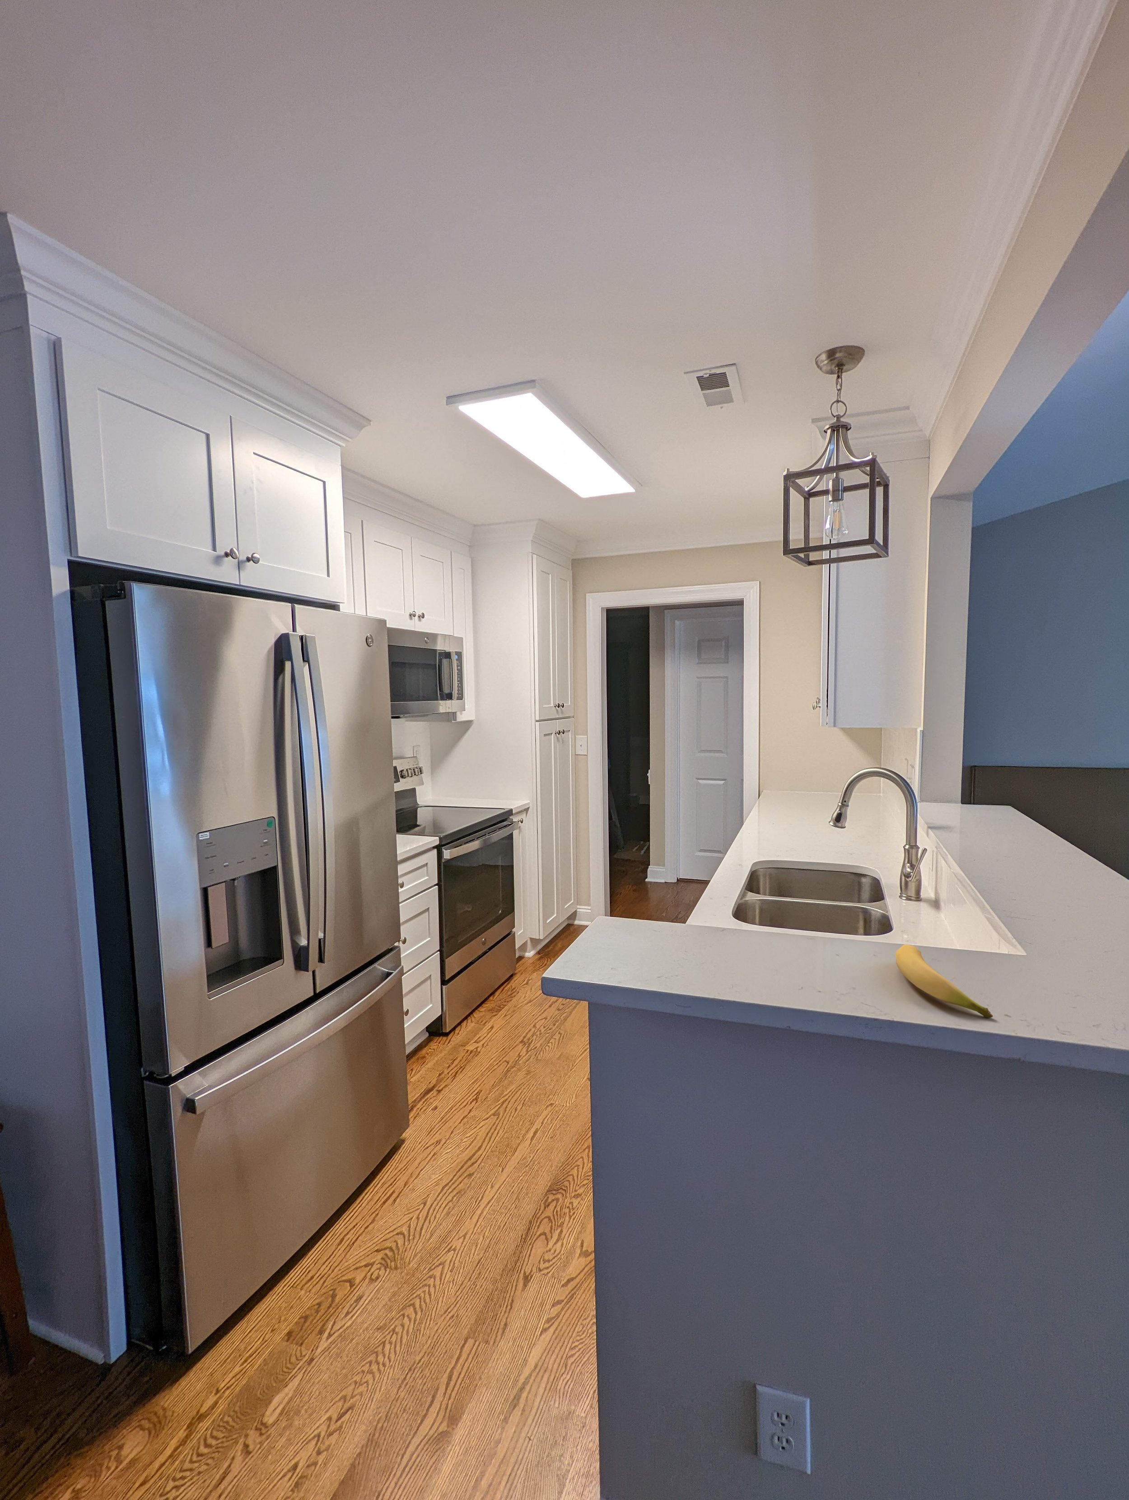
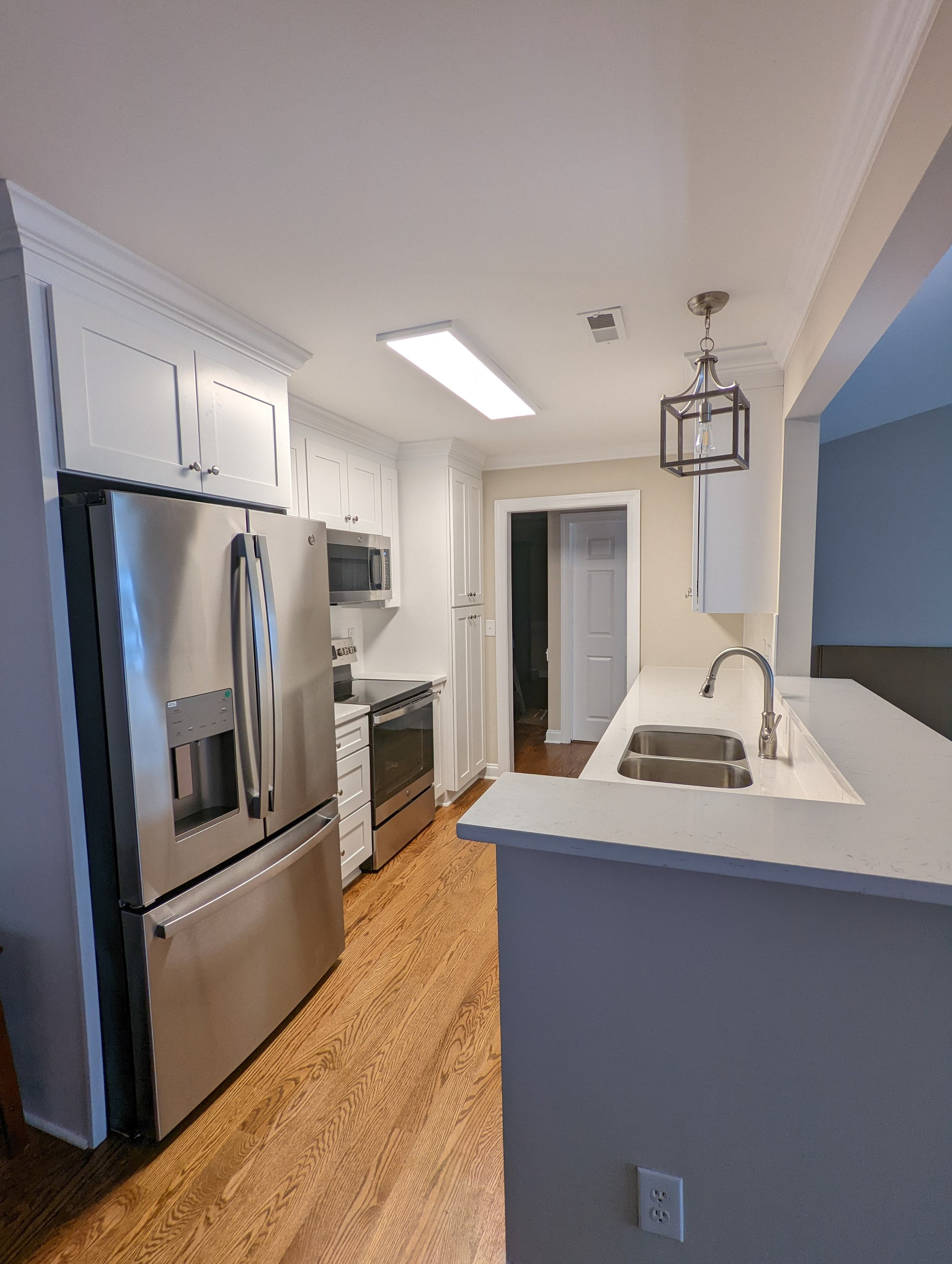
- banana (932, 971)
